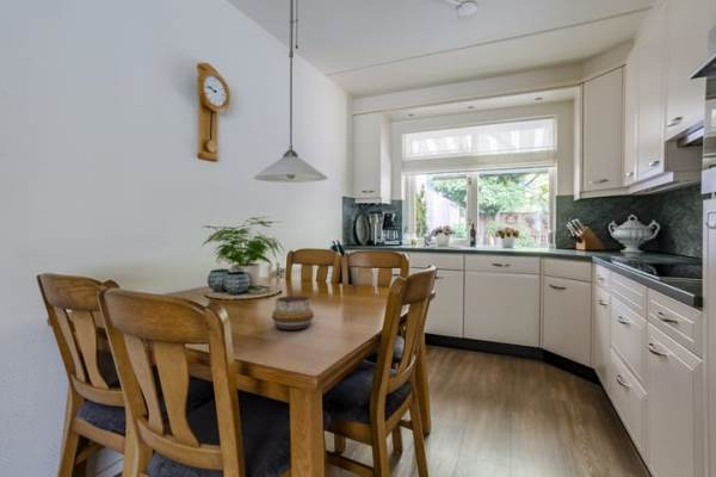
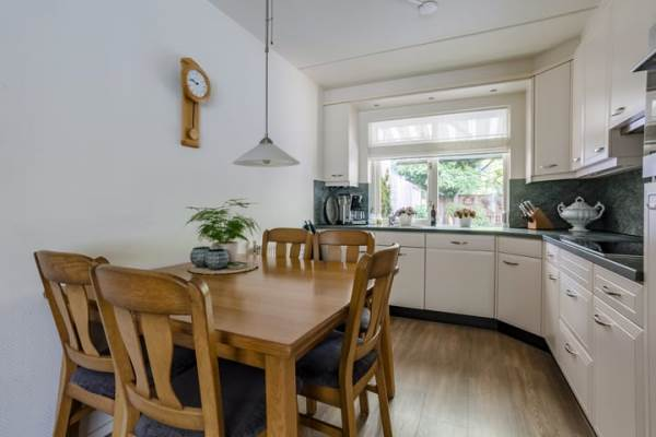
- decorative bowl (292, 312)
